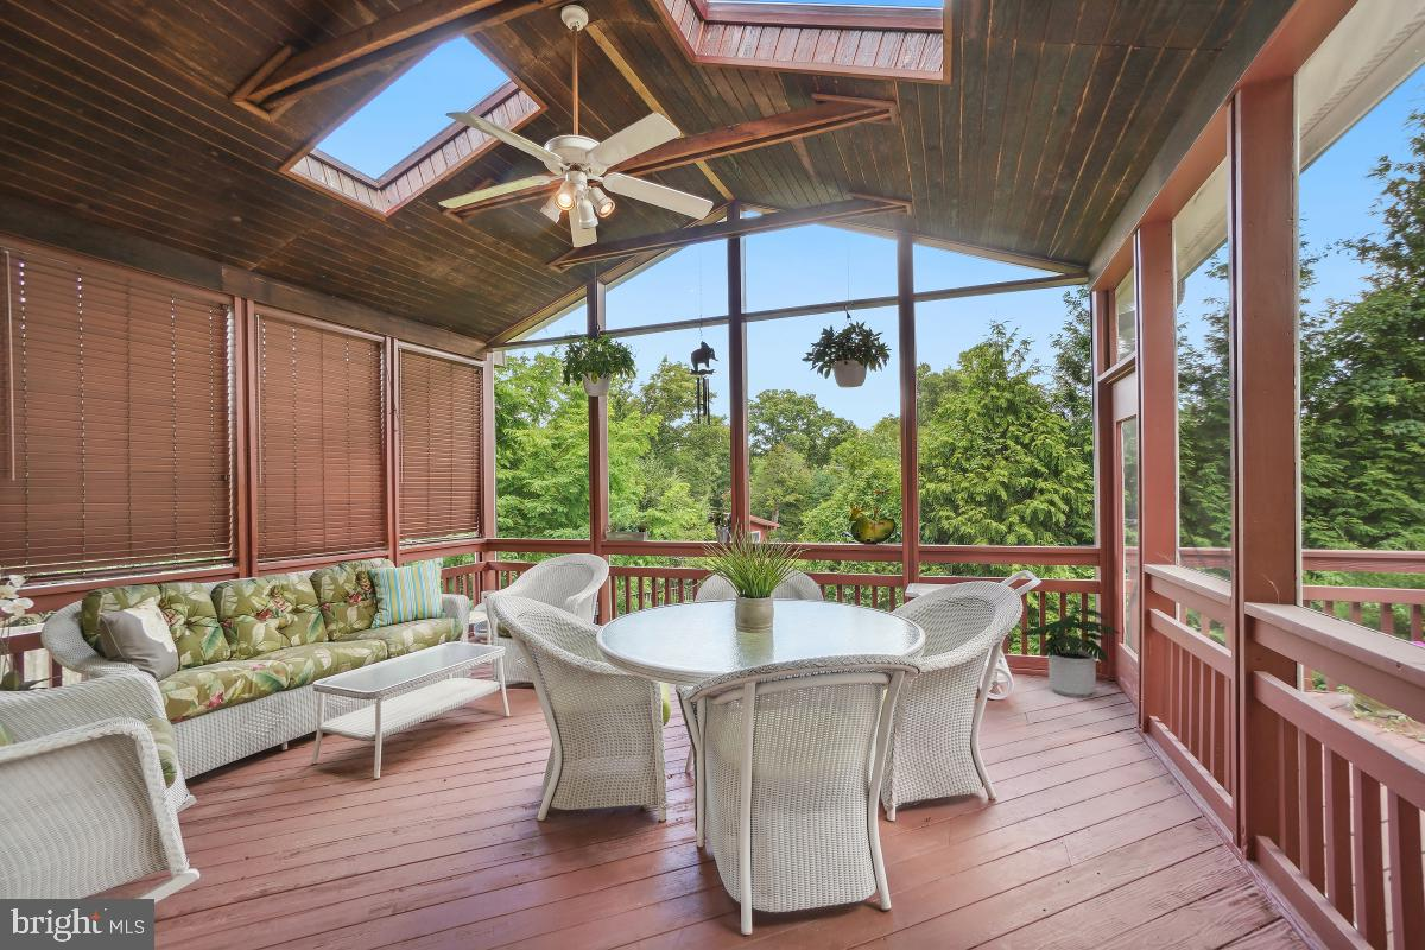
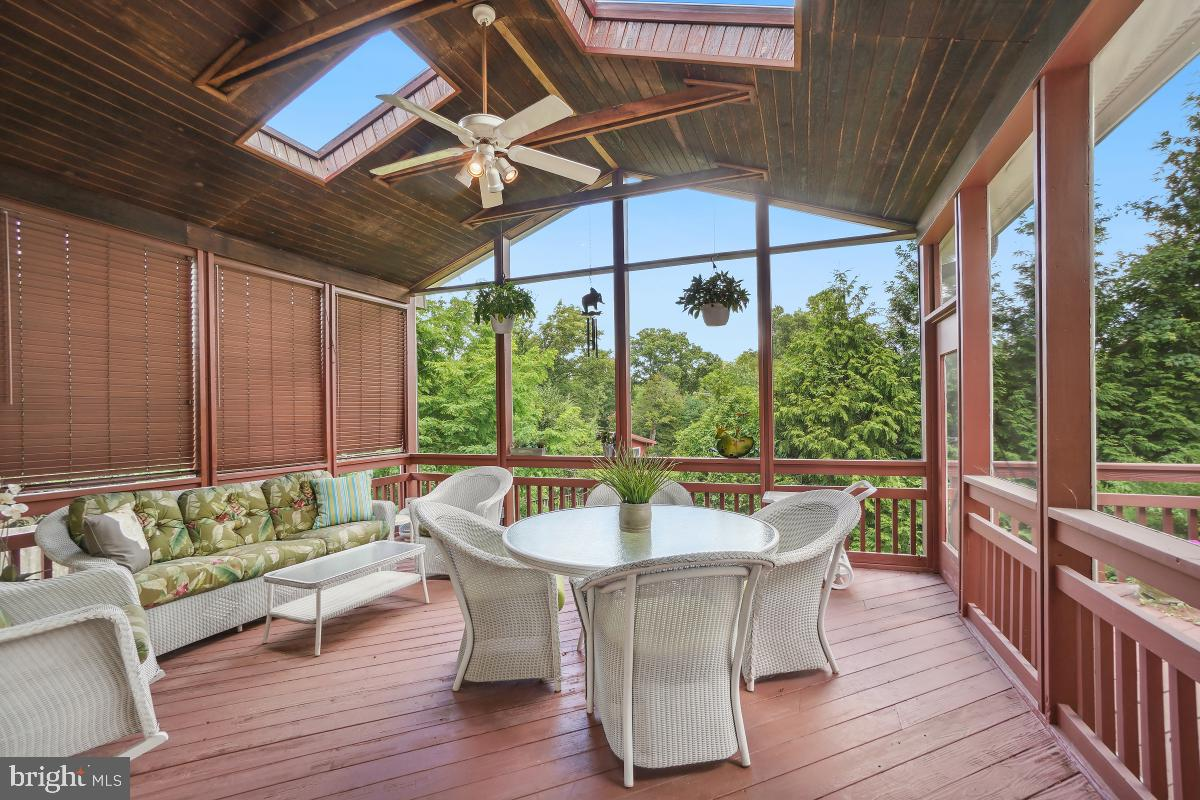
- potted plant (1069, 652)
